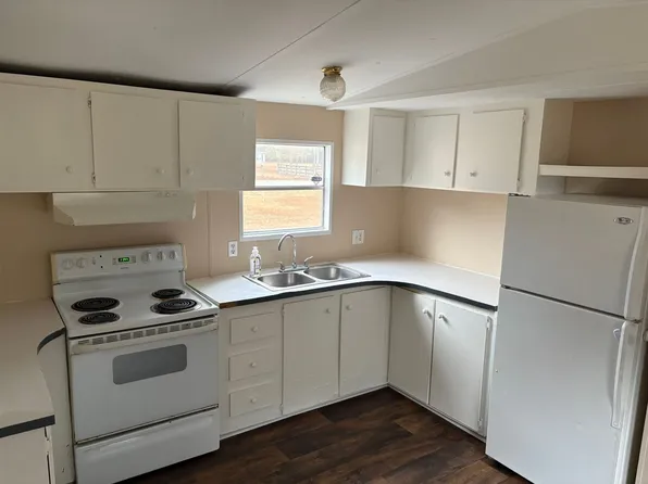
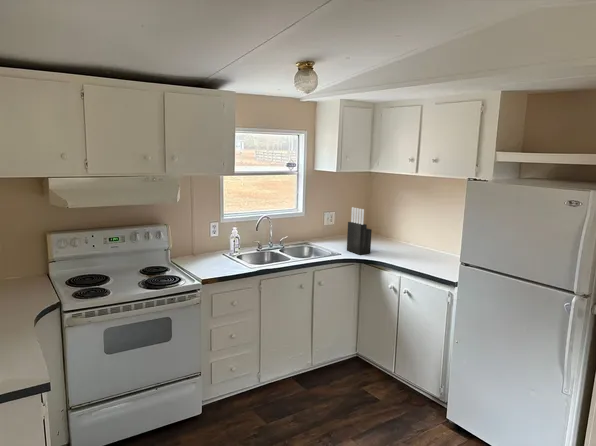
+ knife block (360, 230)
